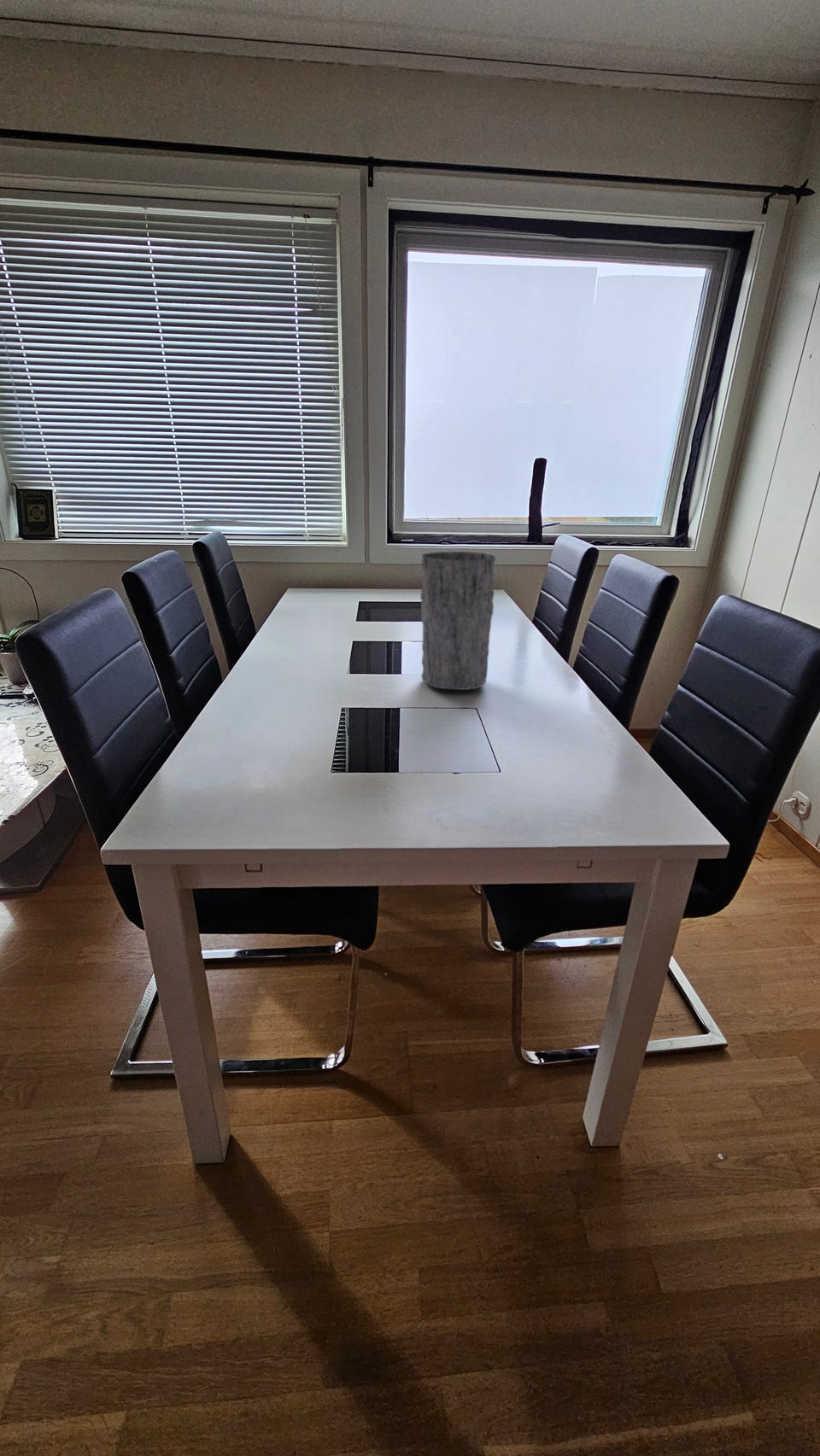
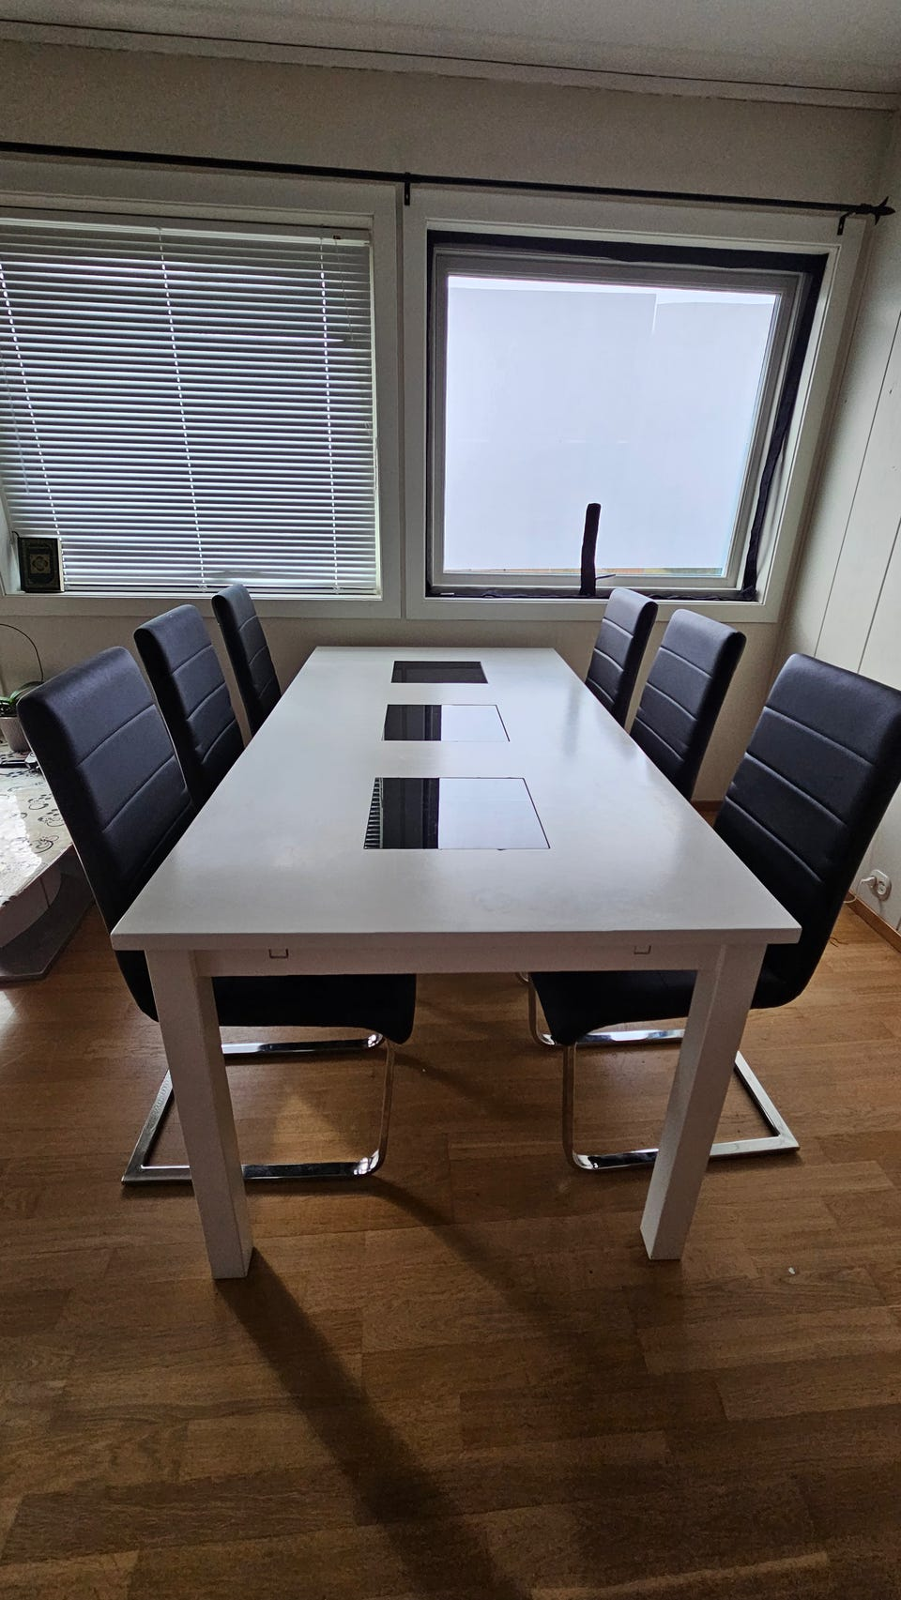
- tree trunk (454, 621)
